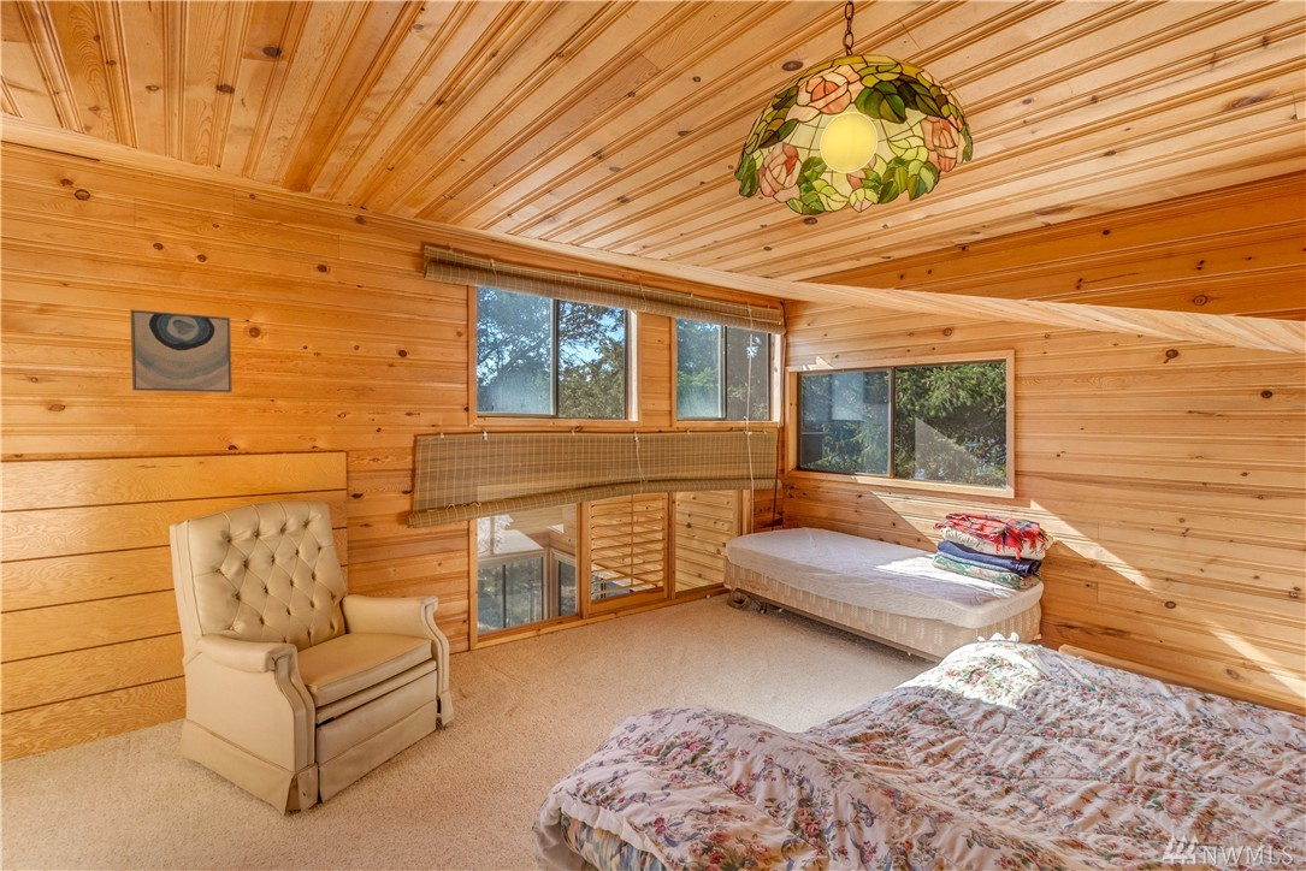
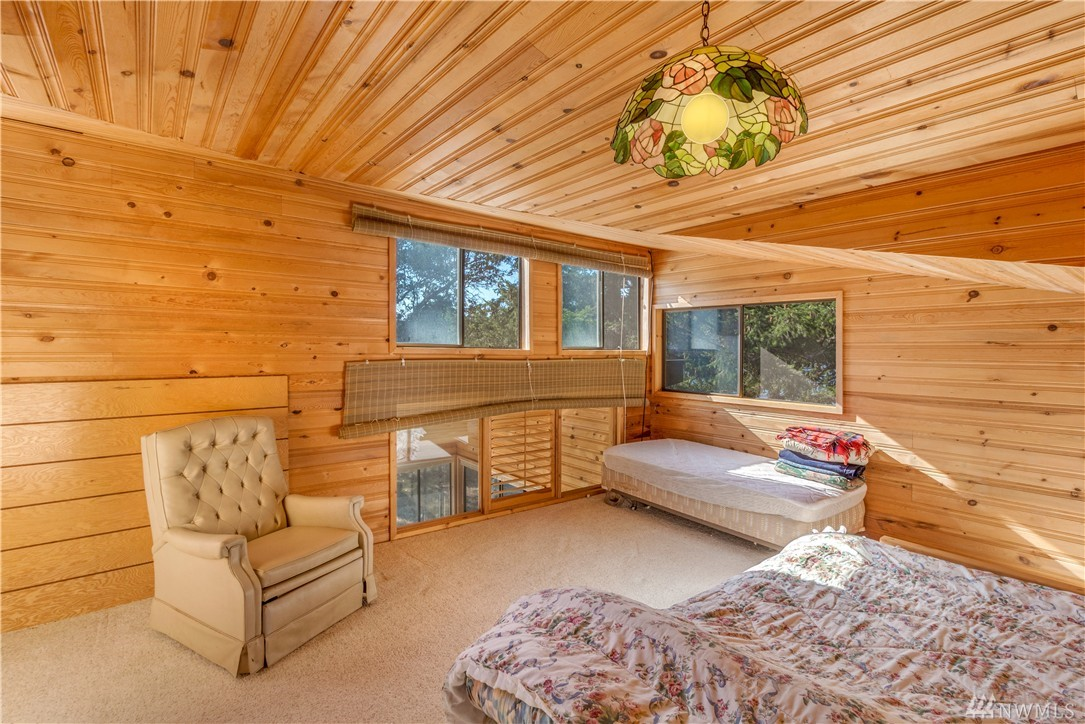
- wall art (183, 352)
